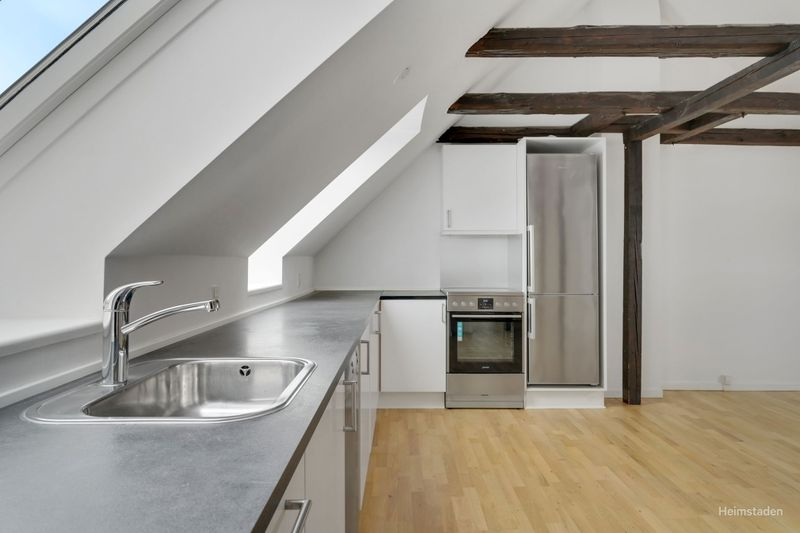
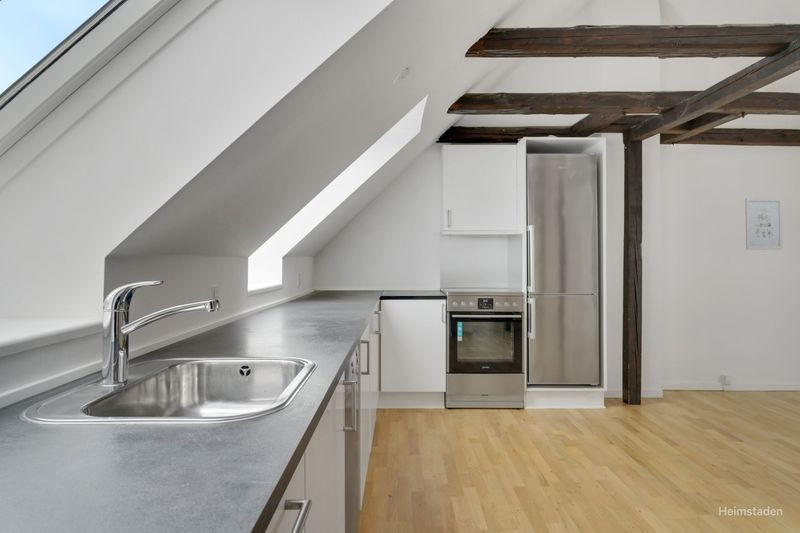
+ wall art (763, 223)
